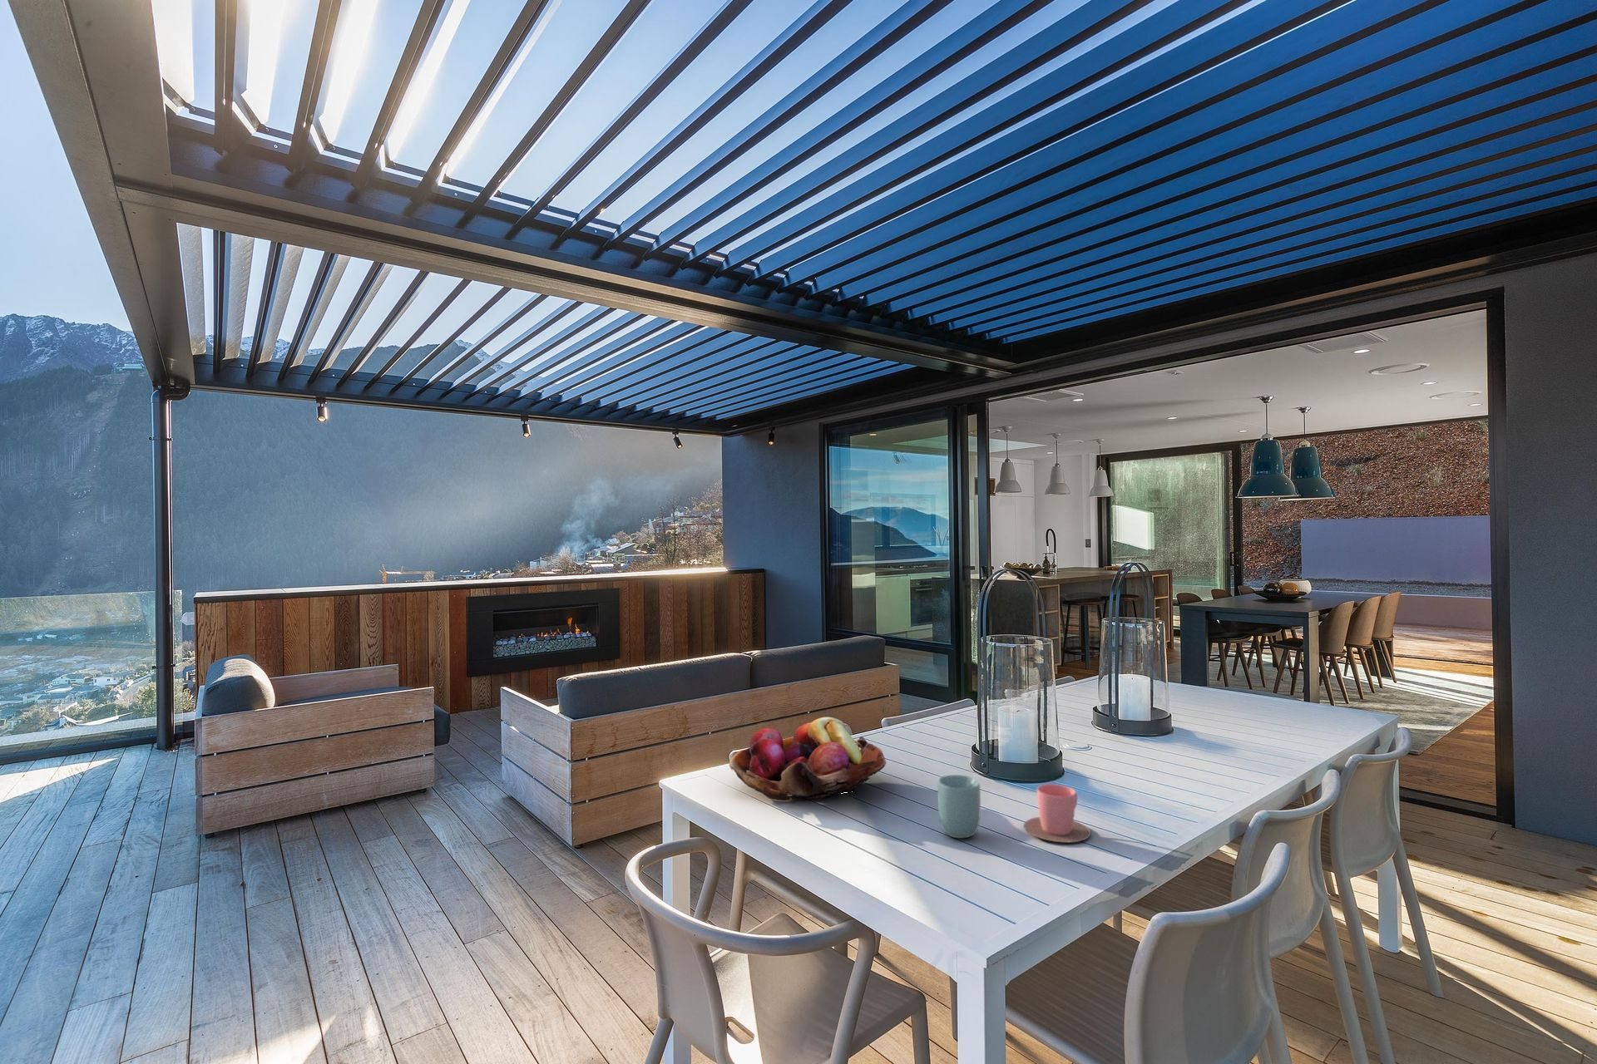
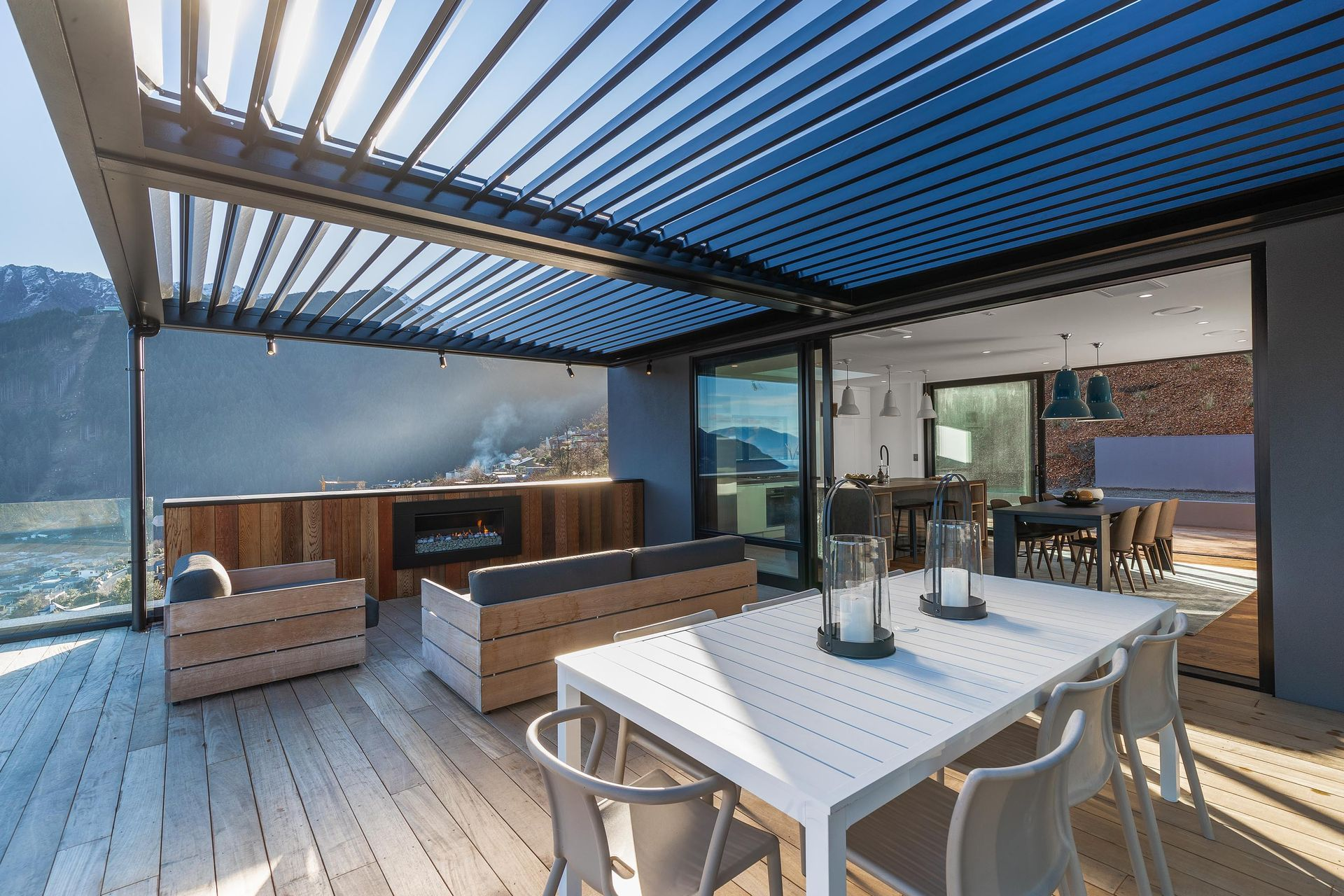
- cup (959, 808)
- fruit basket (810, 755)
- cup (1056, 810)
